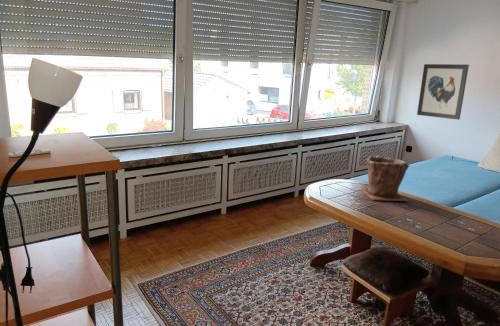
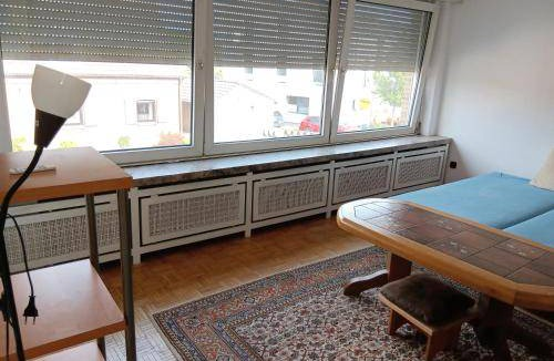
- plant pot (385, 177)
- wall art (441, 91)
